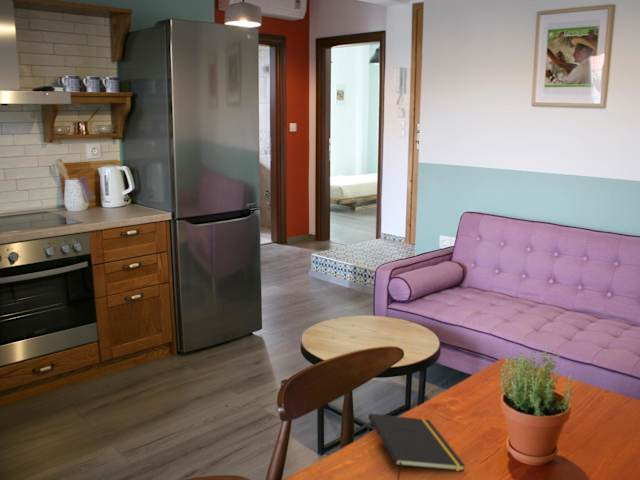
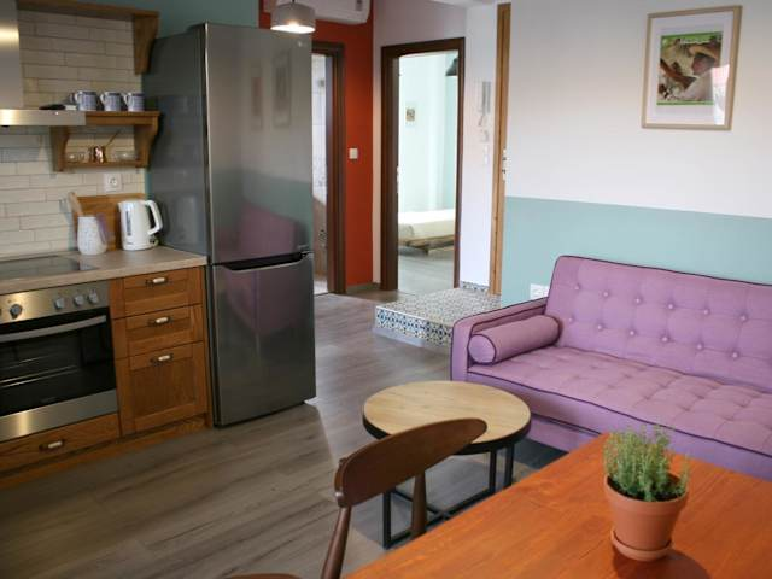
- notepad (413, 440)
